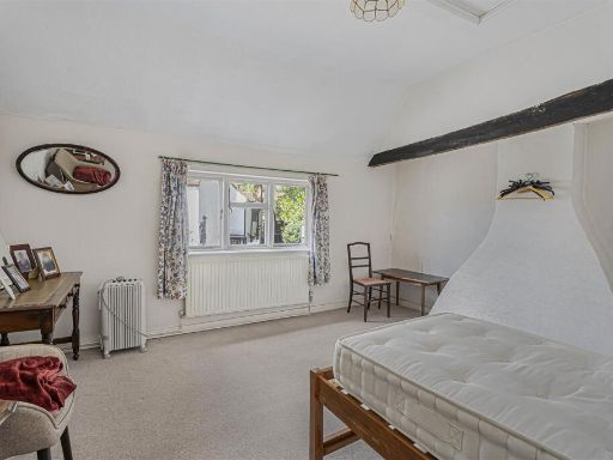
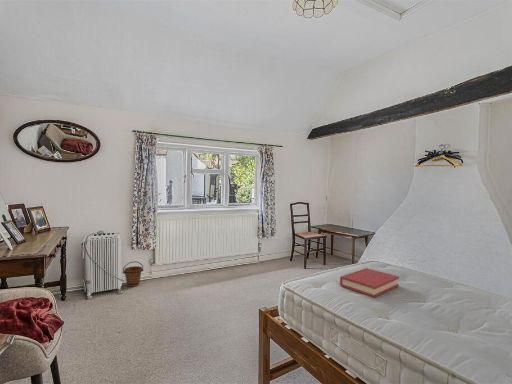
+ hardback book (369, 281)
+ bucket (133, 273)
